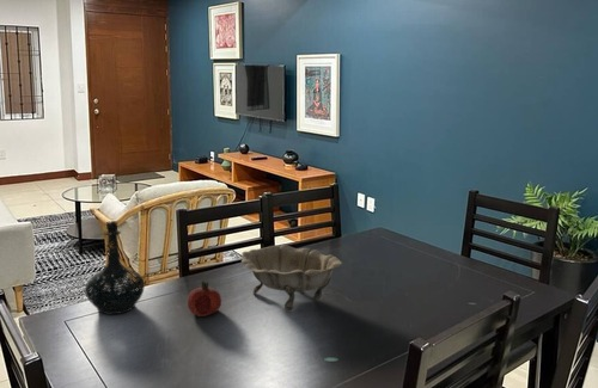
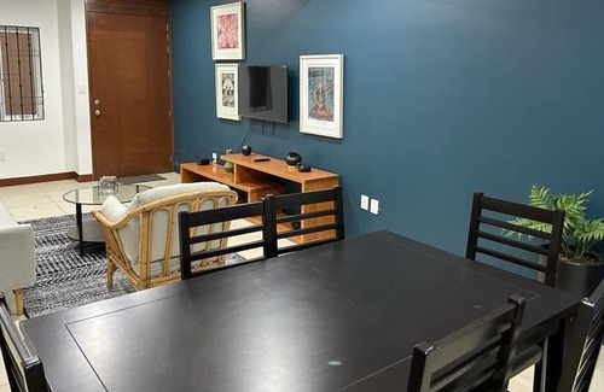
- bottle (114, 265)
- fruit (205, 296)
- decorative bowl (289, 275)
